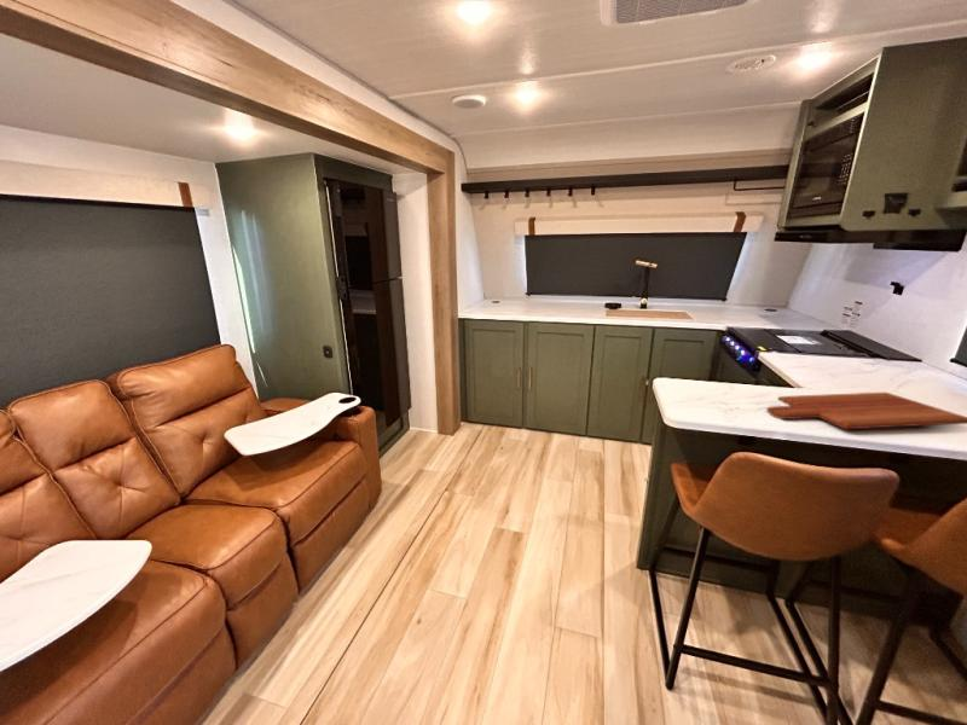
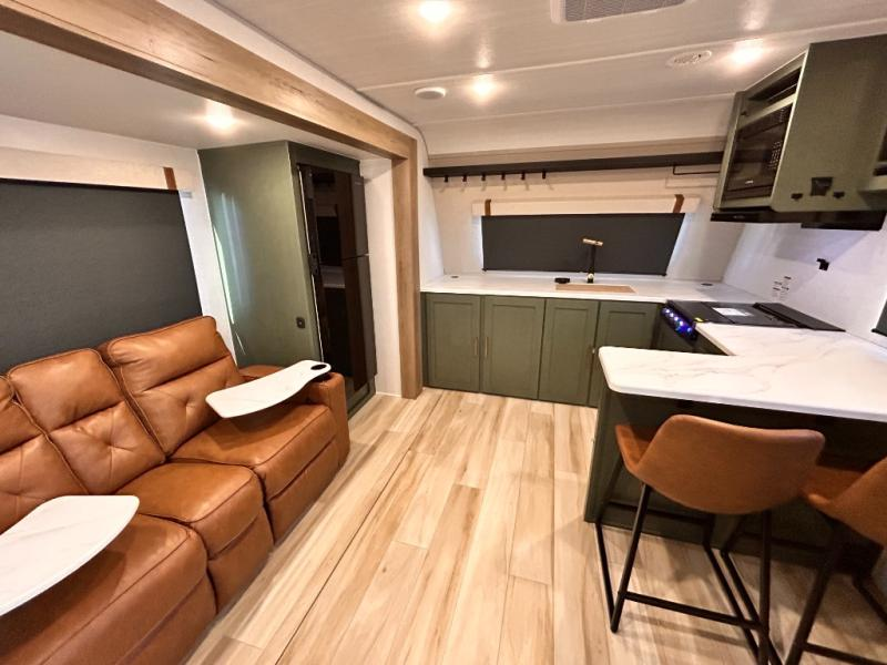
- cutting board (863, 408)
